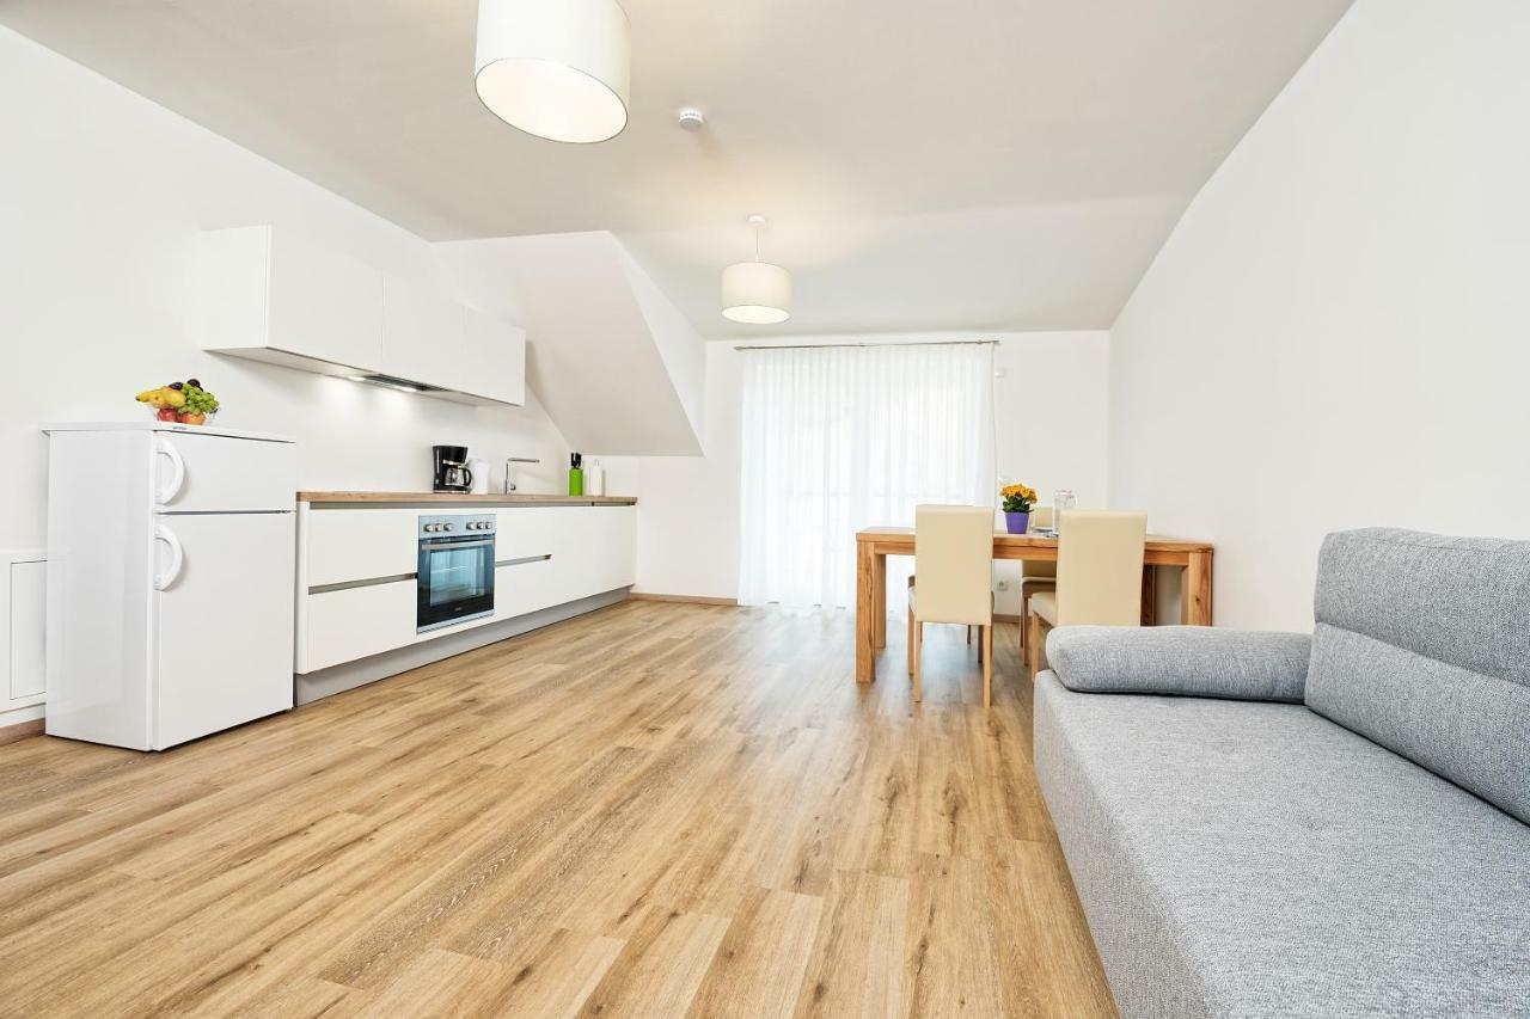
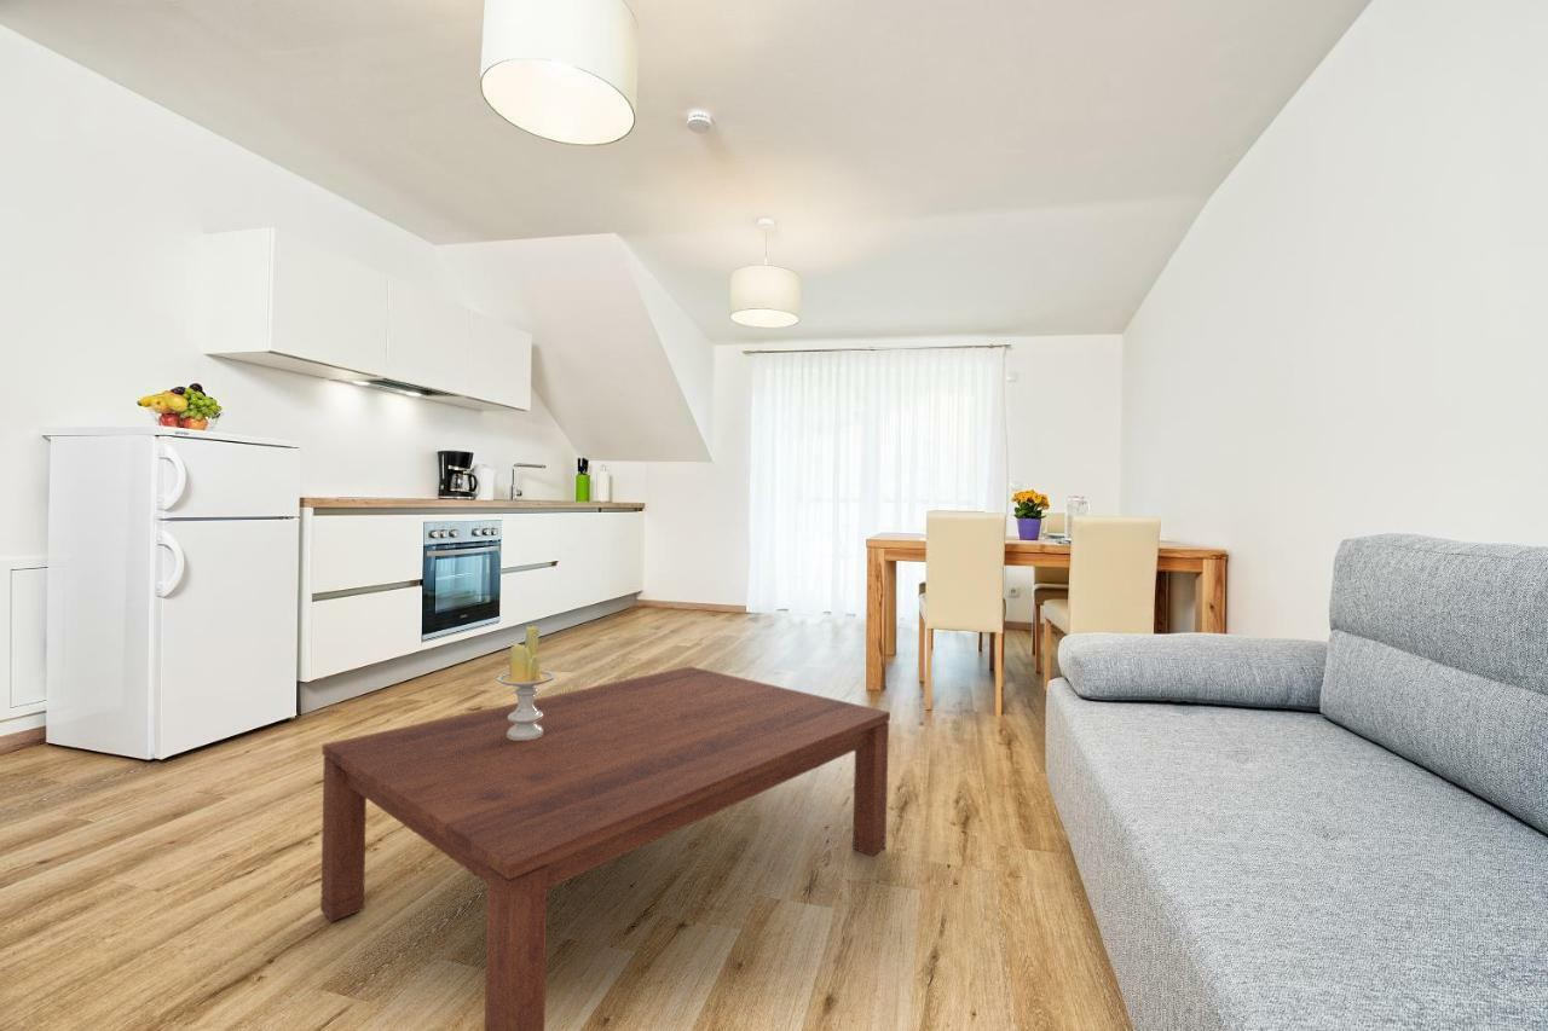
+ coffee table (633, 801)
+ candle (526, 679)
